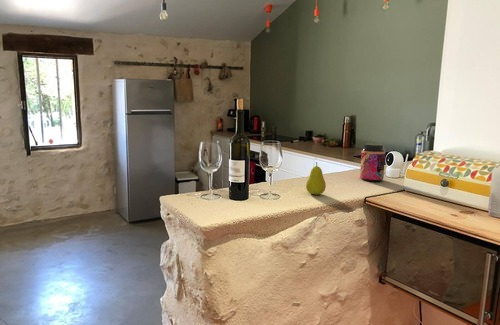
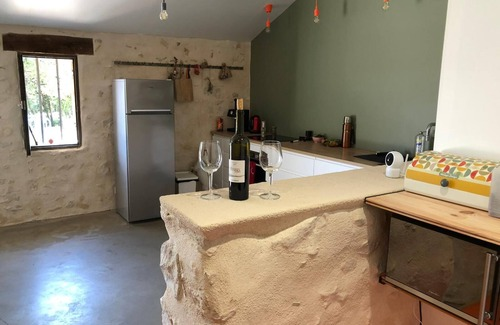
- fruit (316, 177)
- jar (372, 161)
